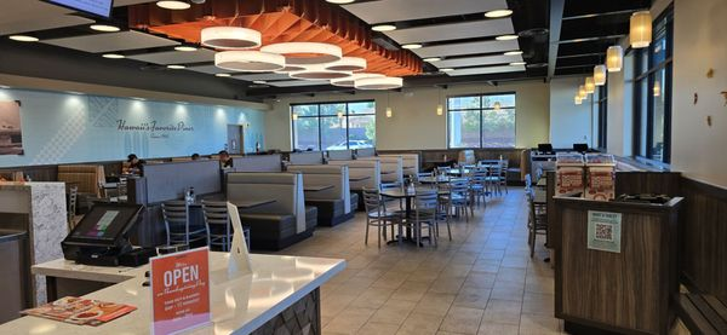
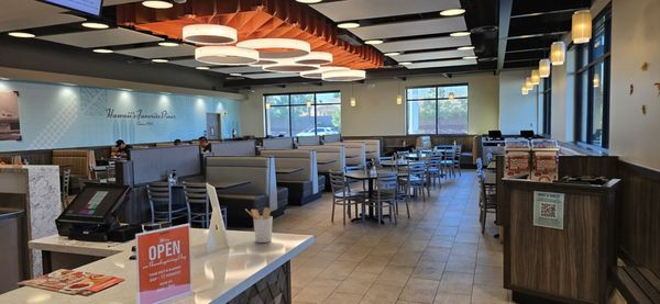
+ utensil holder (258, 224)
